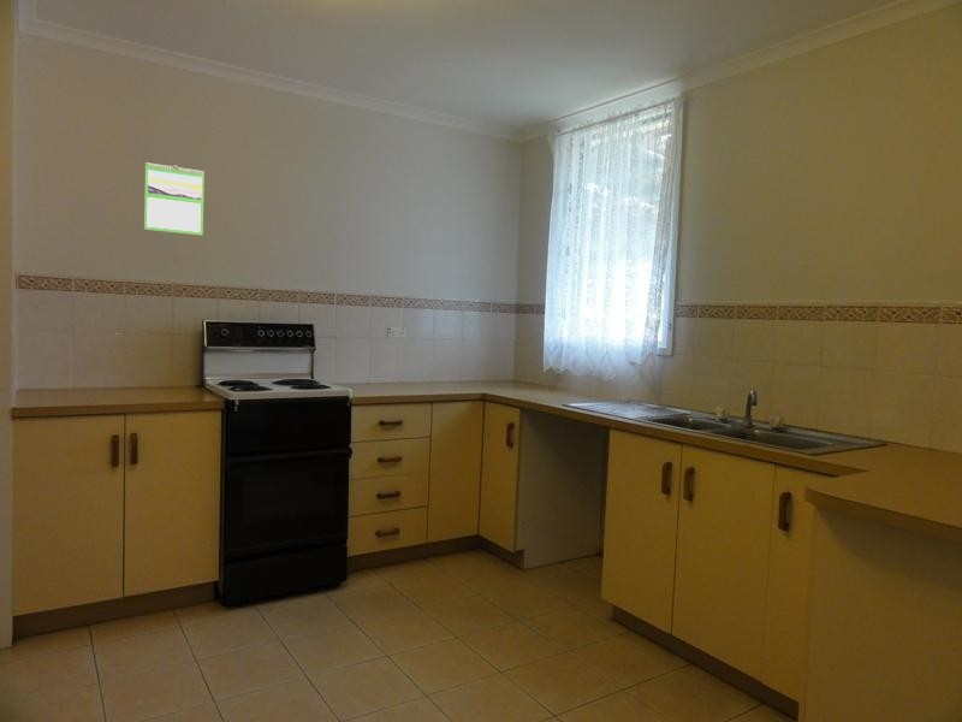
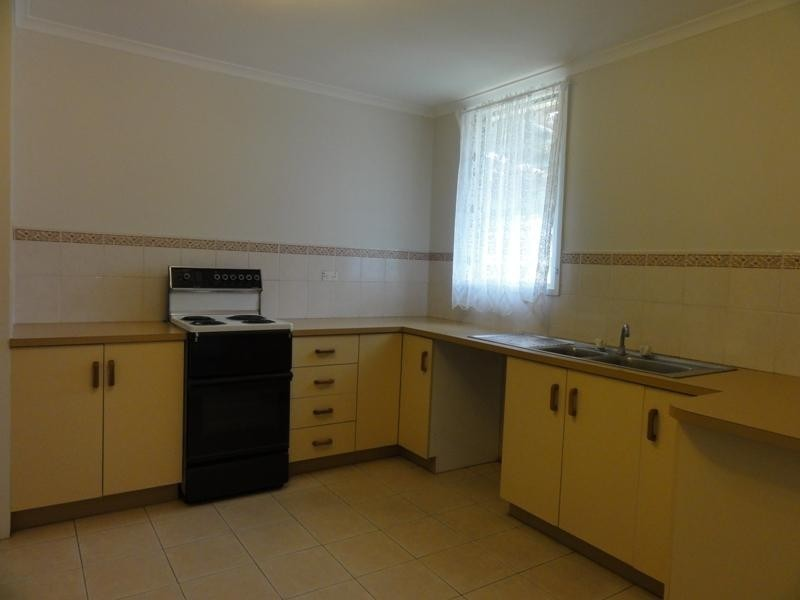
- calendar (174, 199)
